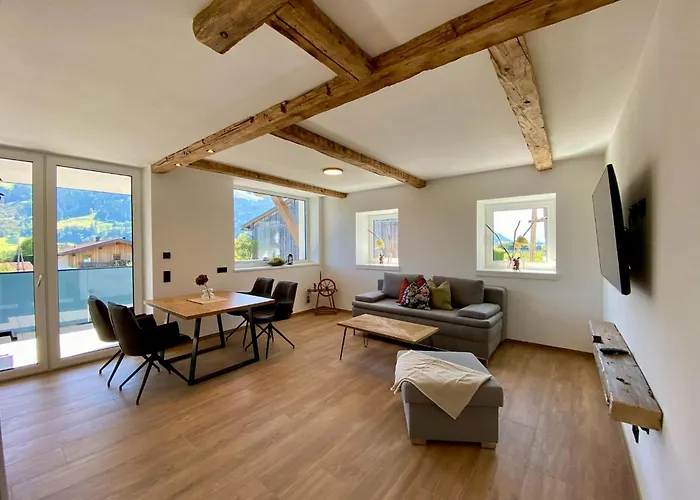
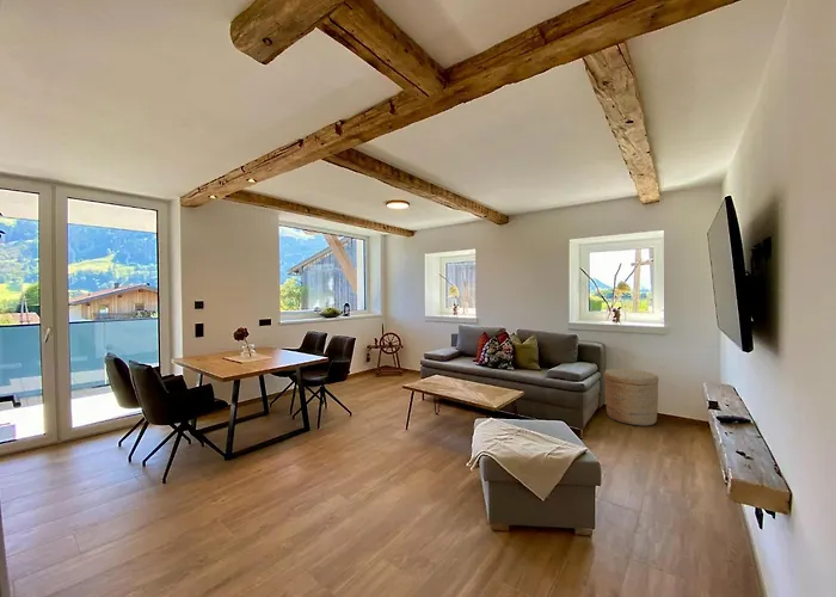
+ basket (629, 395)
